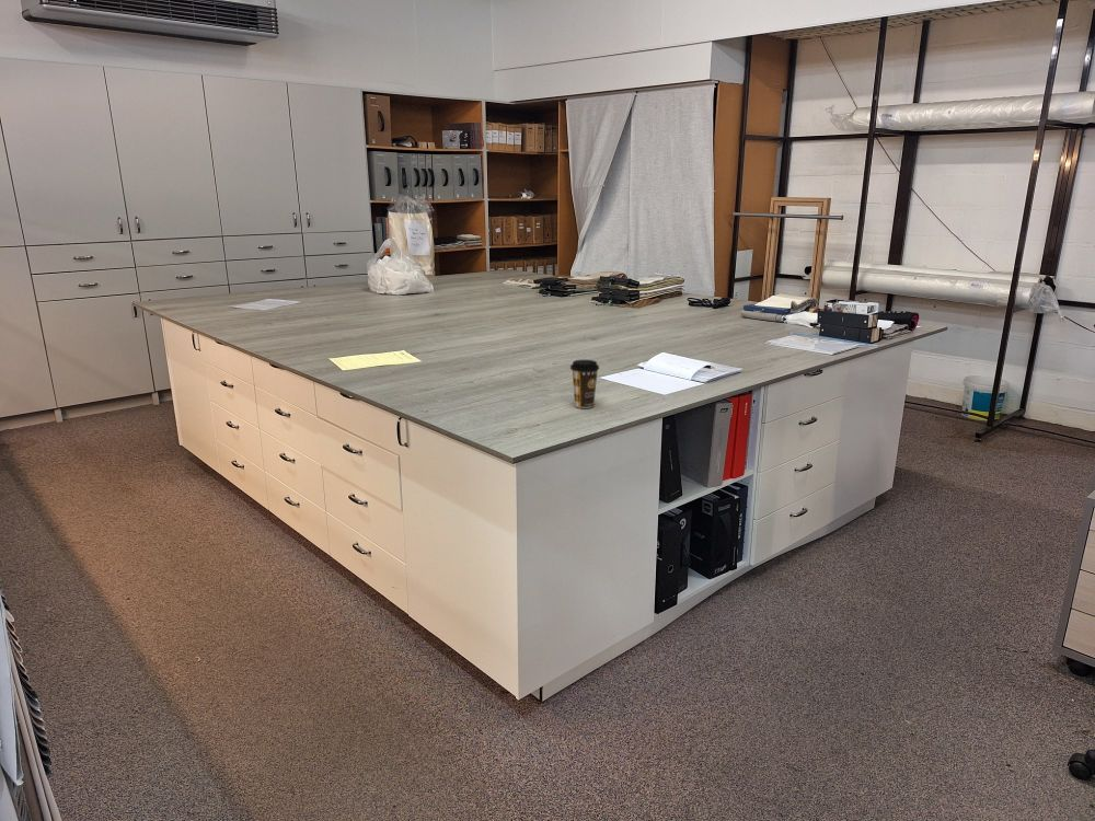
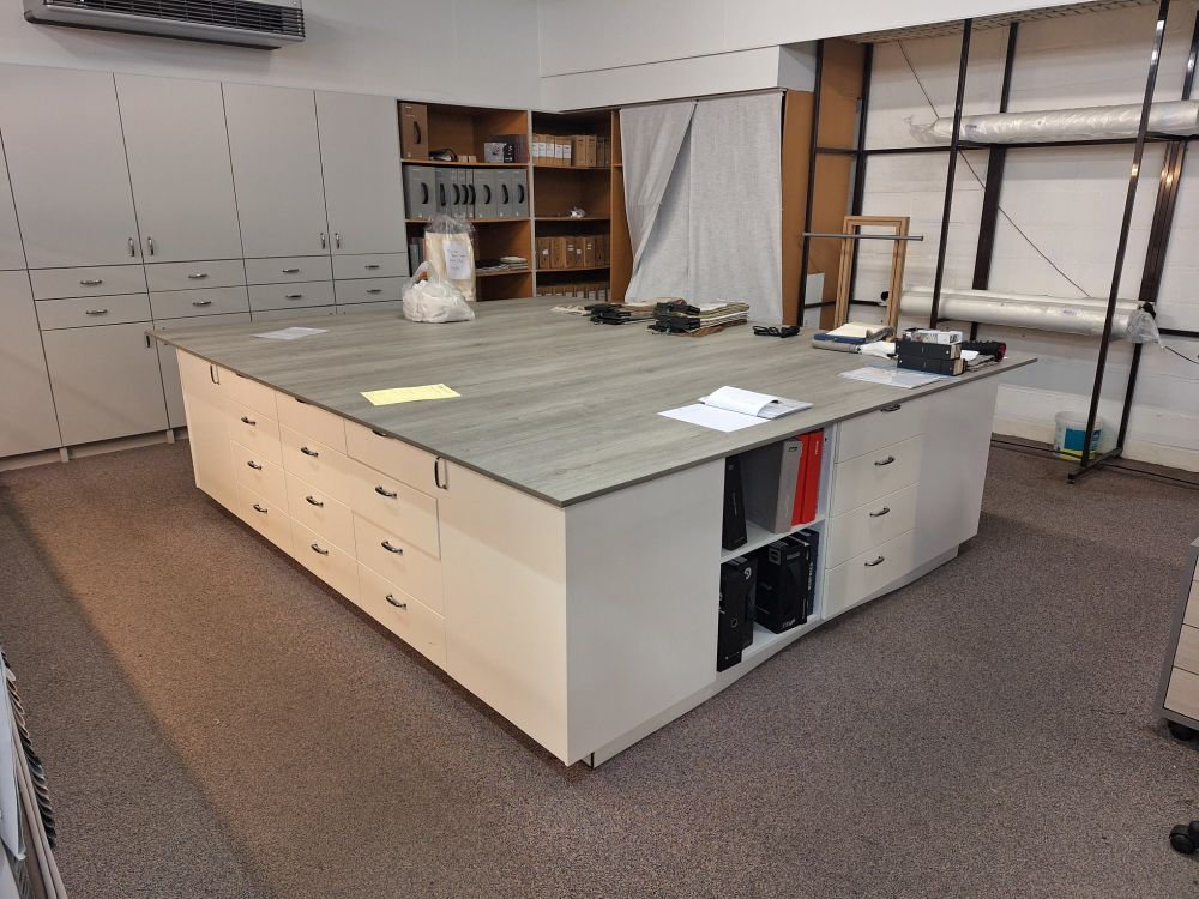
- coffee cup (584, 383)
